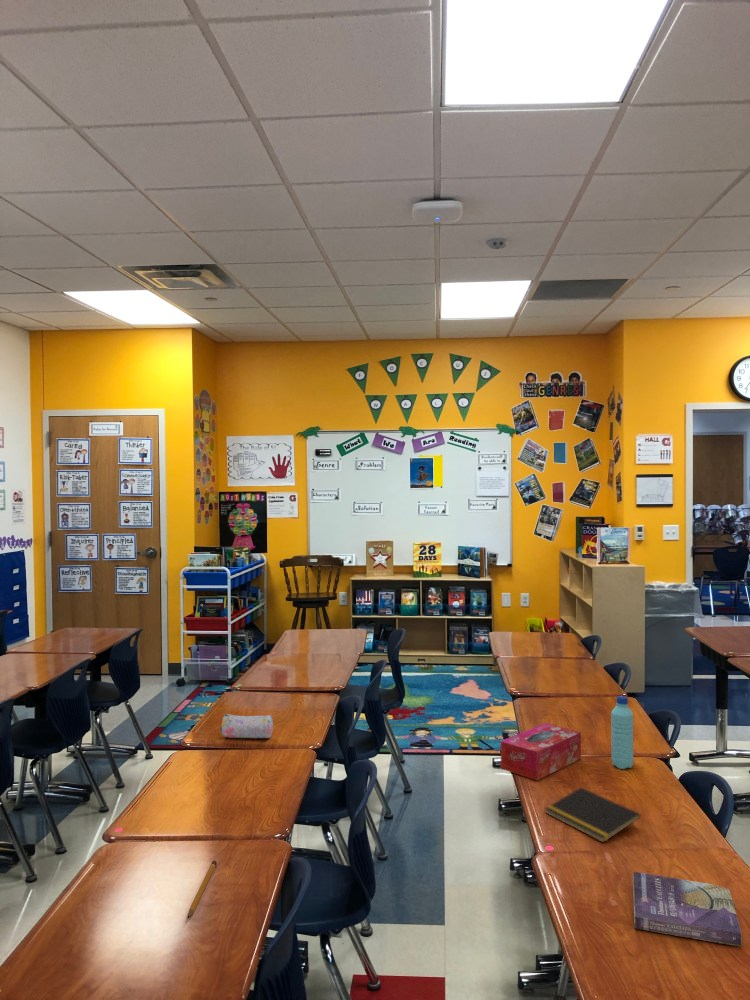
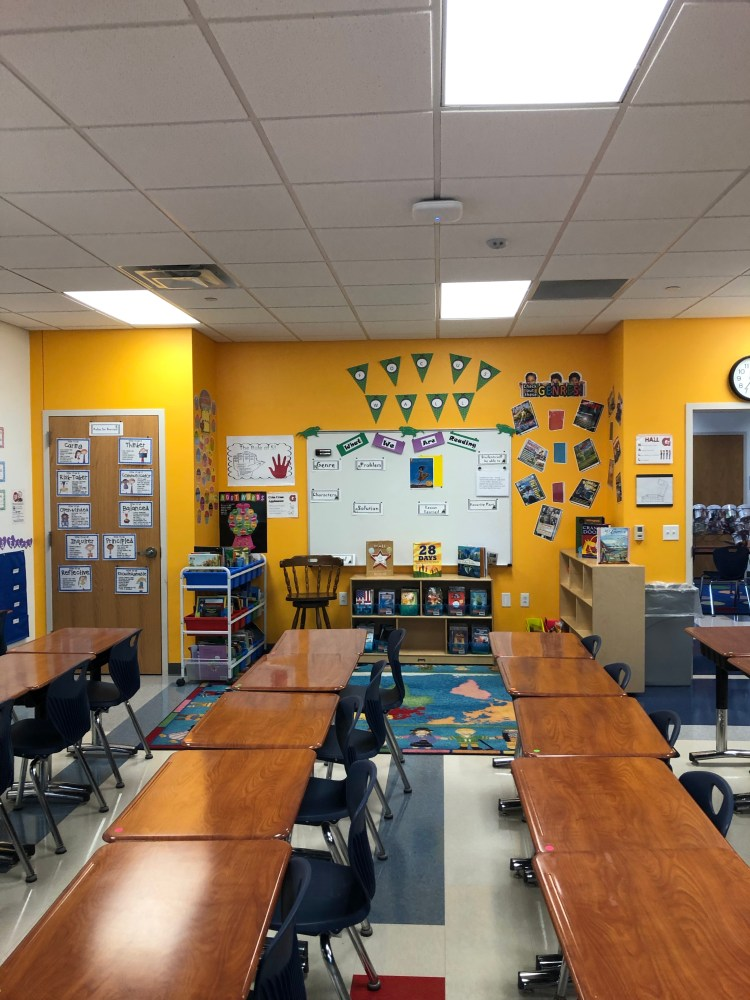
- book (685, 906)
- pencil (202, 887)
- pencil case (247, 725)
- notepad (591, 813)
- tissue box (541, 750)
- water bottle (622, 731)
